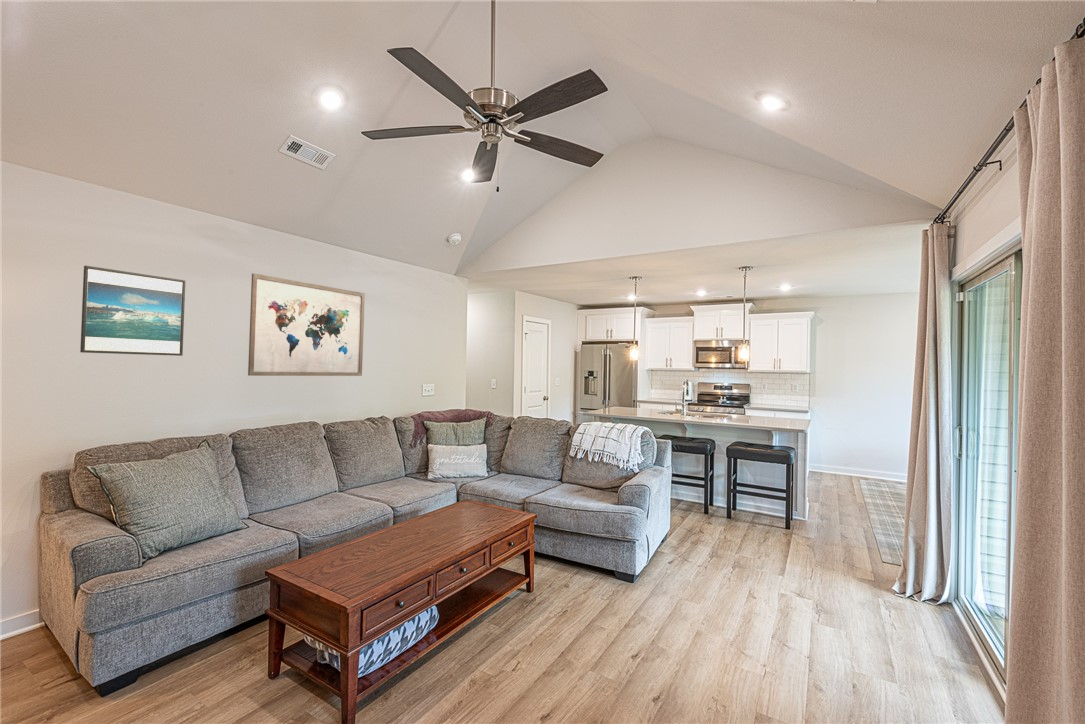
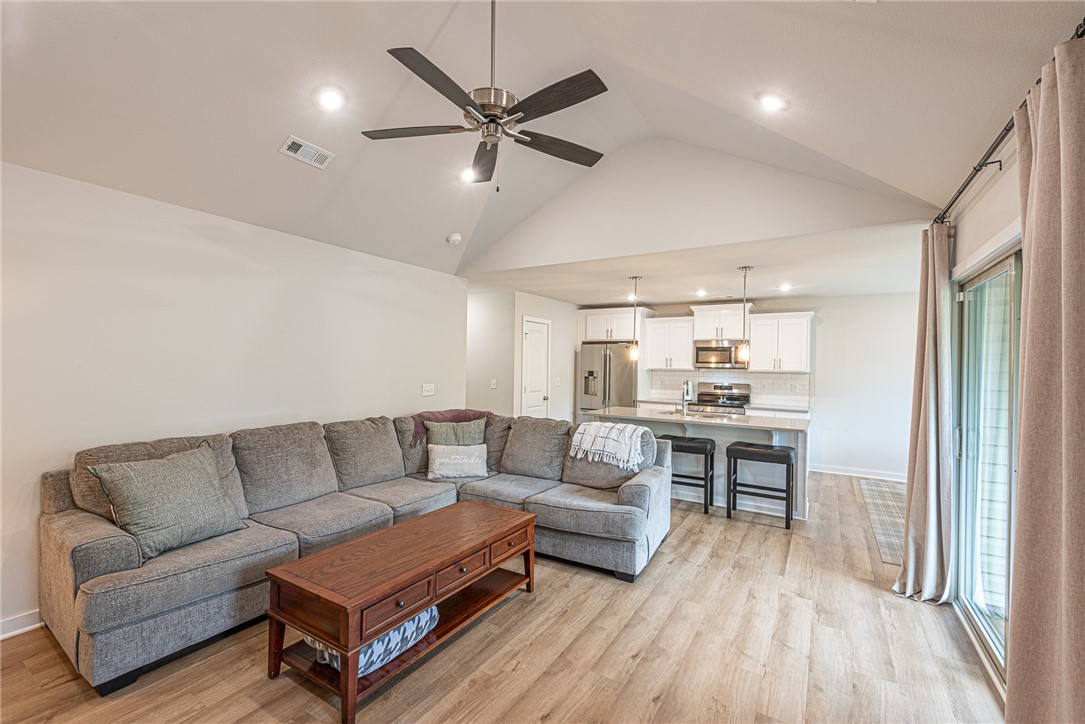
- wall art (312, 330)
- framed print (136, 313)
